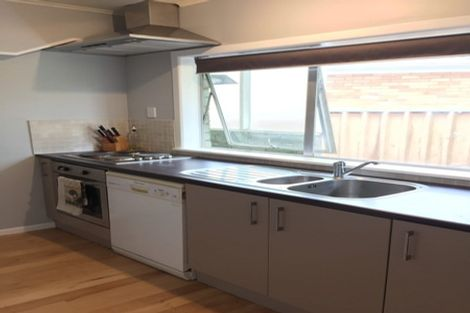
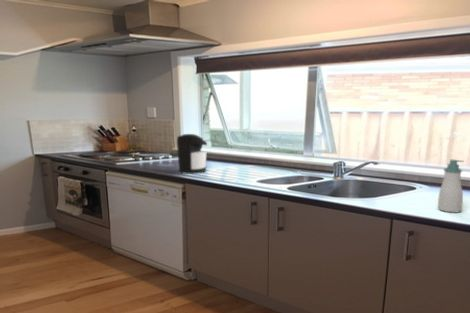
+ soap bottle (451, 185)
+ coffee maker (193, 152)
